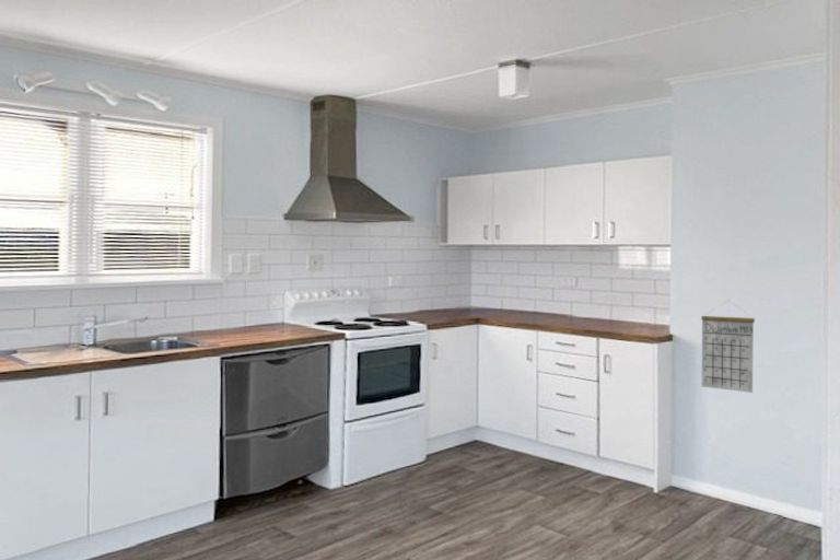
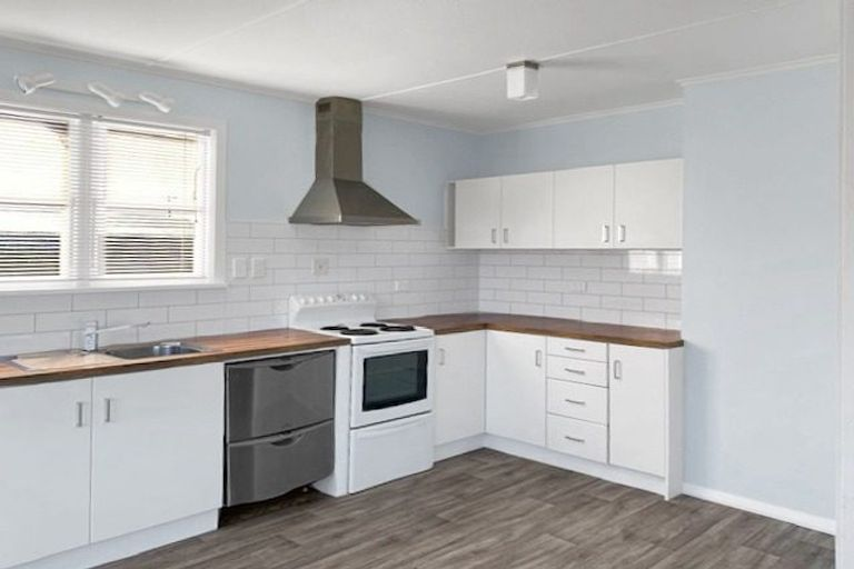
- calendar (726, 345)
